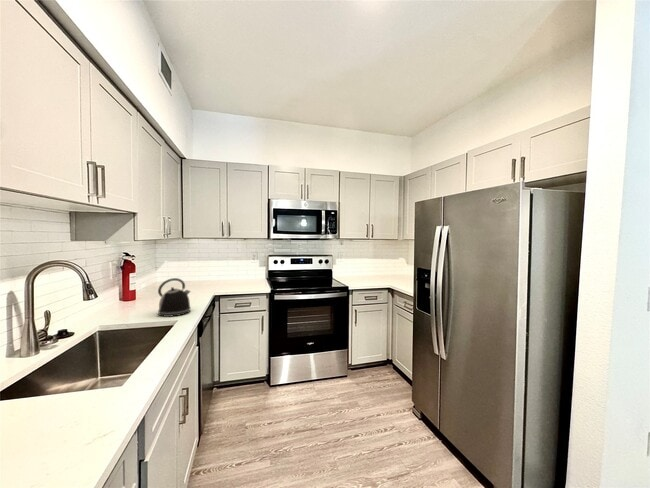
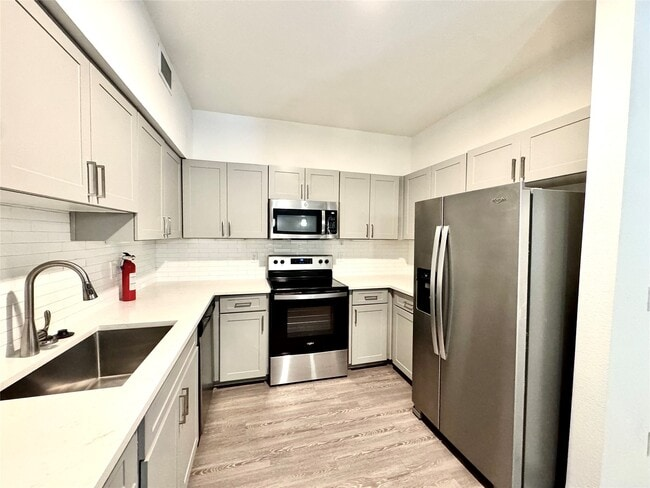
- kettle (174, 295)
